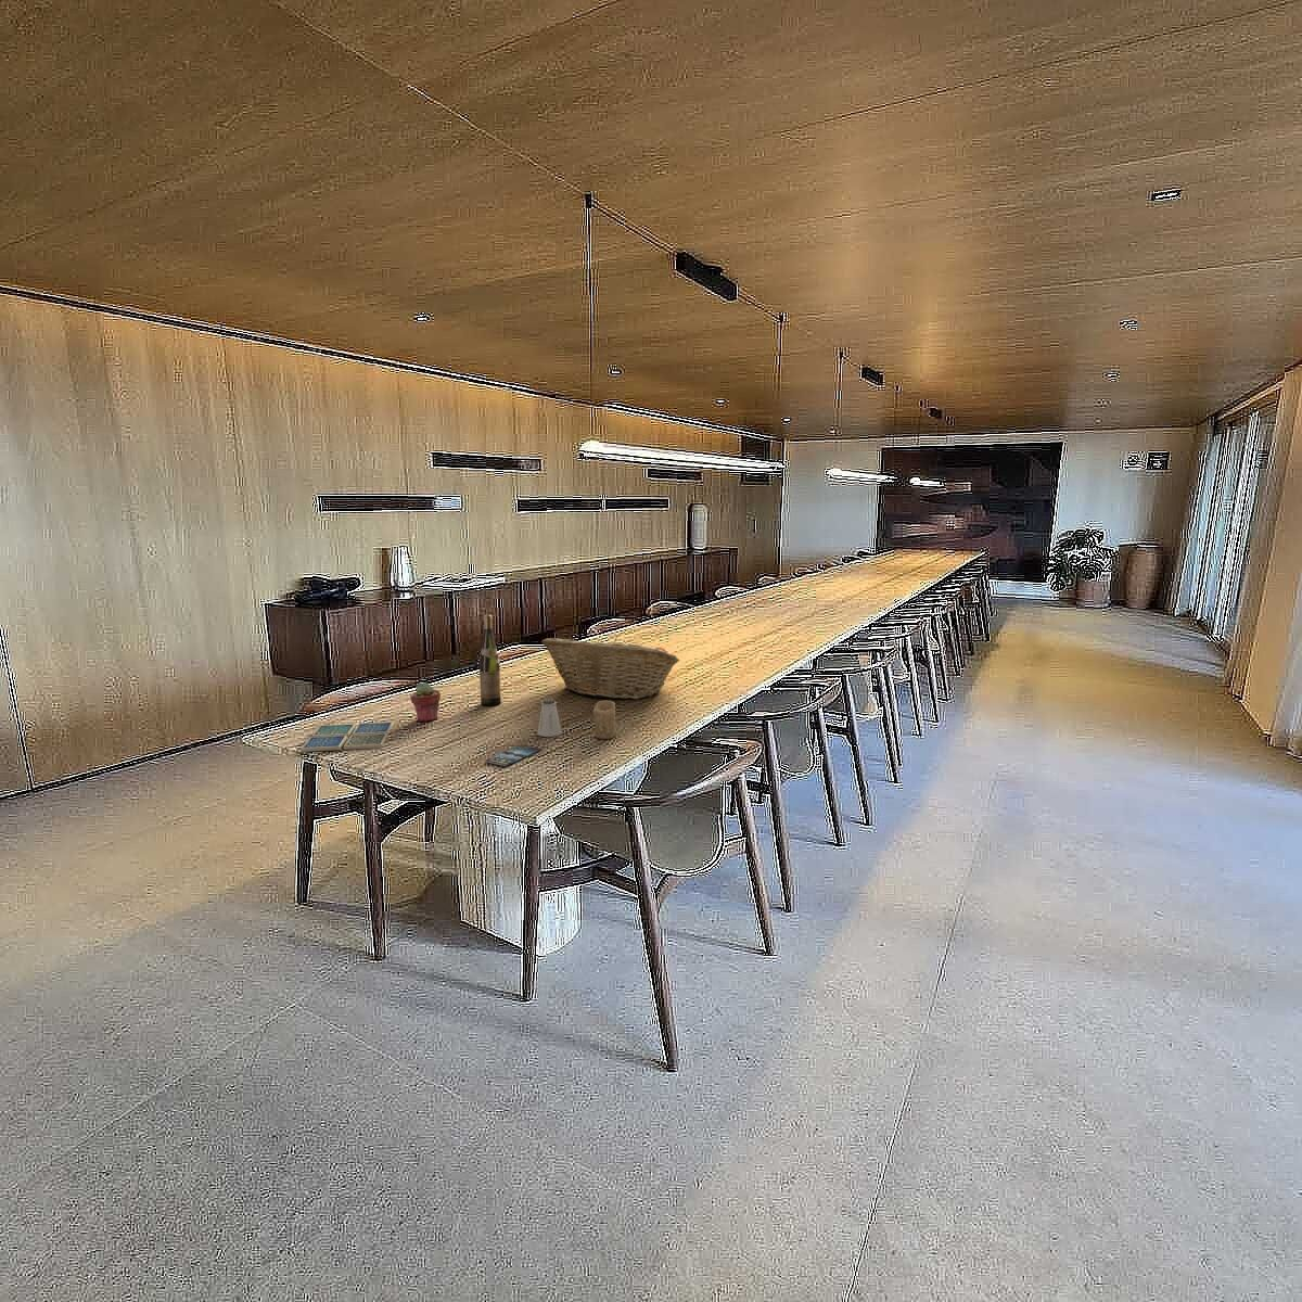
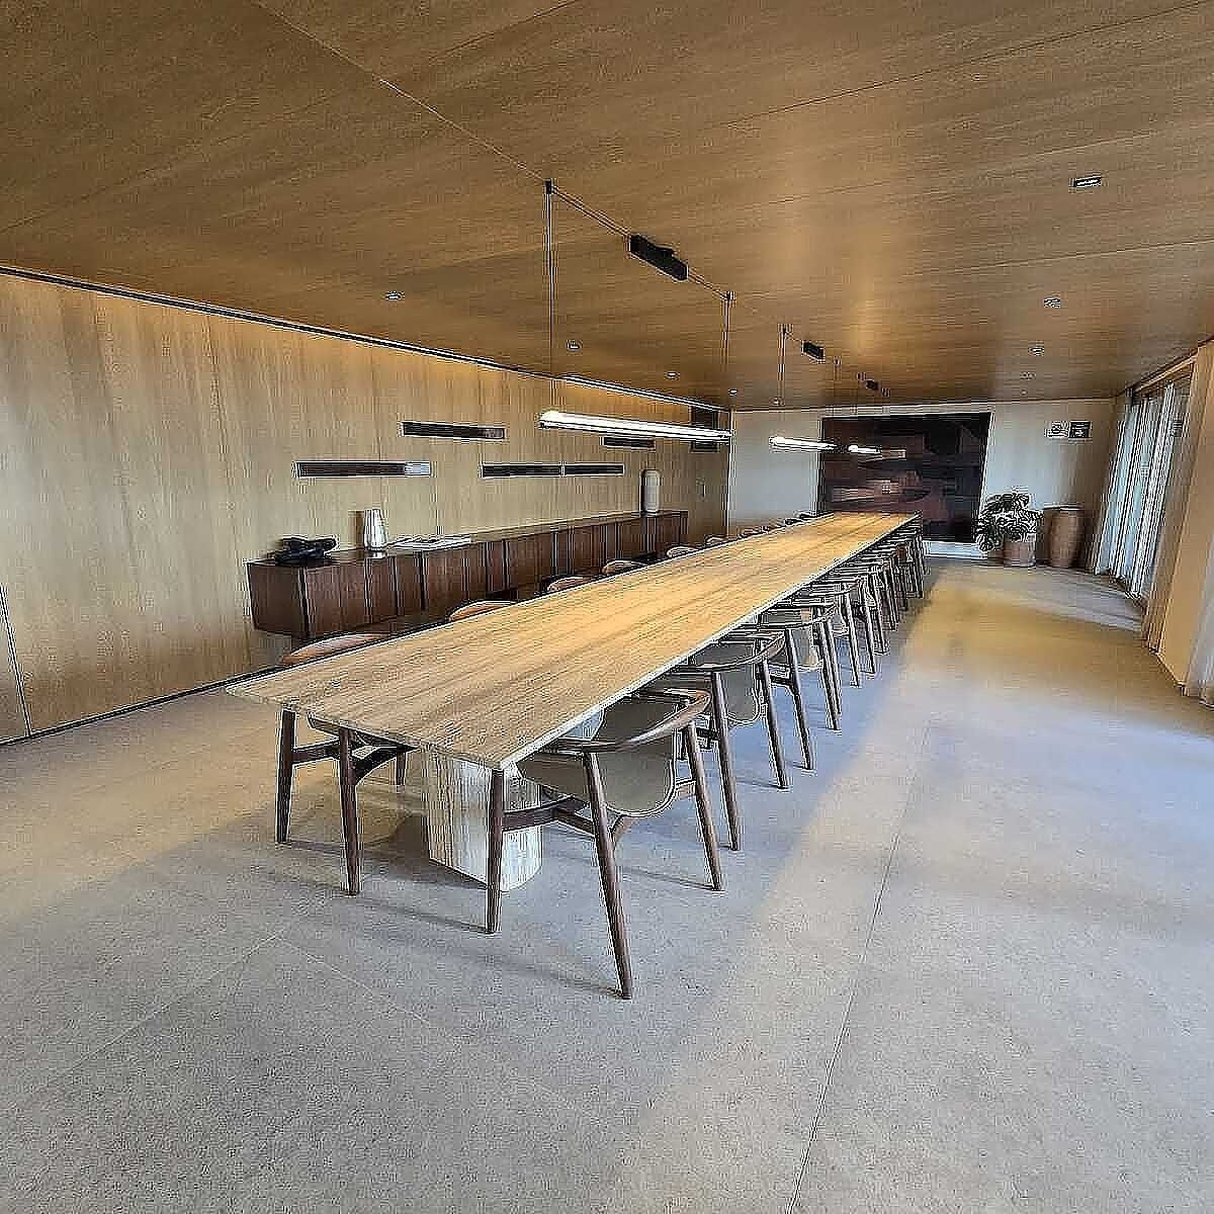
- fruit basket (609, 661)
- saltshaker (548, 717)
- wine bottle (489, 659)
- potted succulent (426, 700)
- smartphone (513, 754)
- candle (604, 719)
- drink coaster (348, 736)
